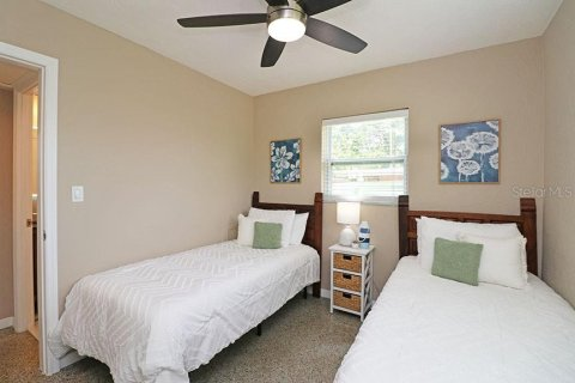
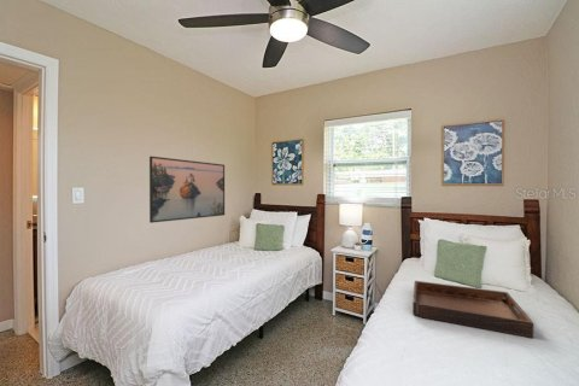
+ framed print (192, 189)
+ serving tray (462, 303)
